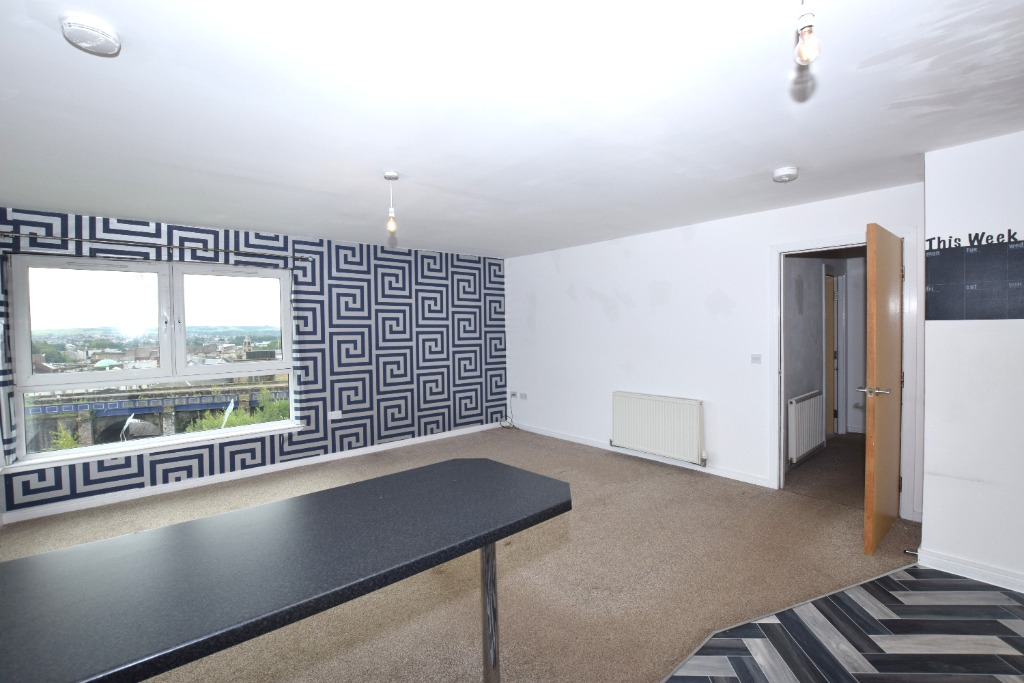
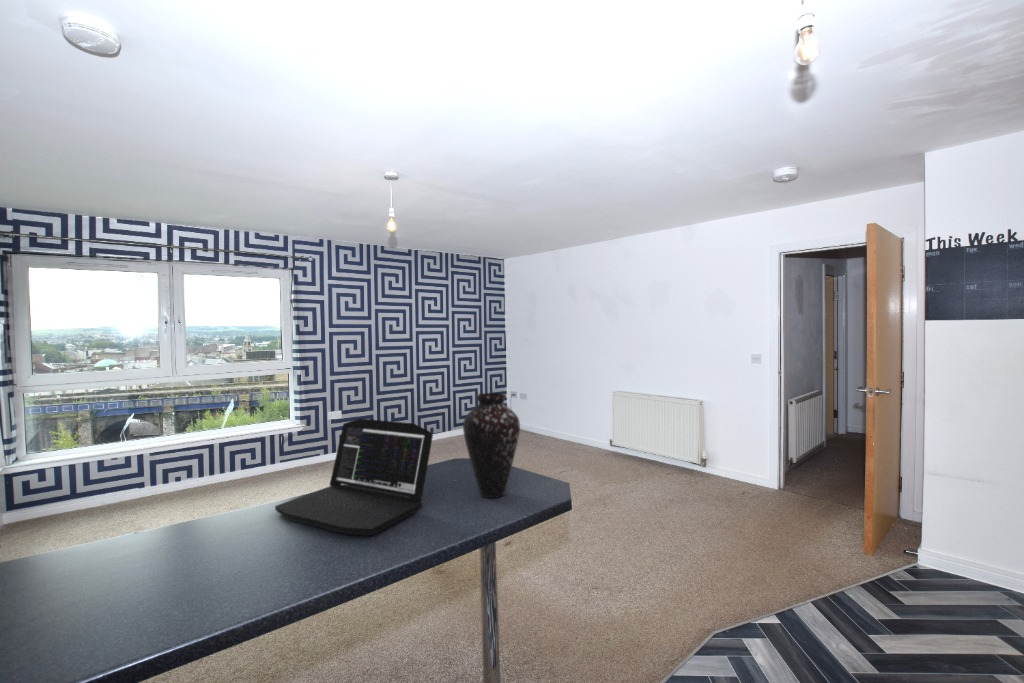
+ laptop (353, 469)
+ vase (491, 444)
